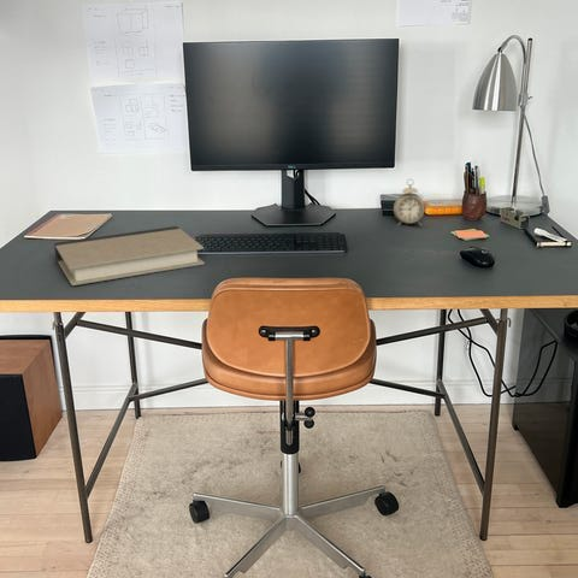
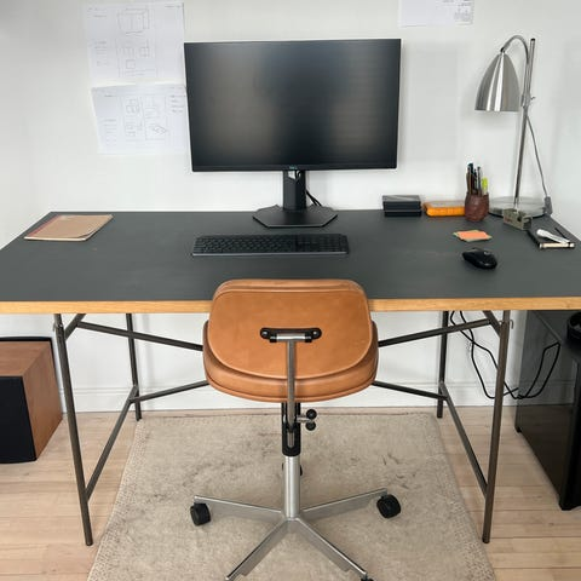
- book (128, 253)
- alarm clock (409, 202)
